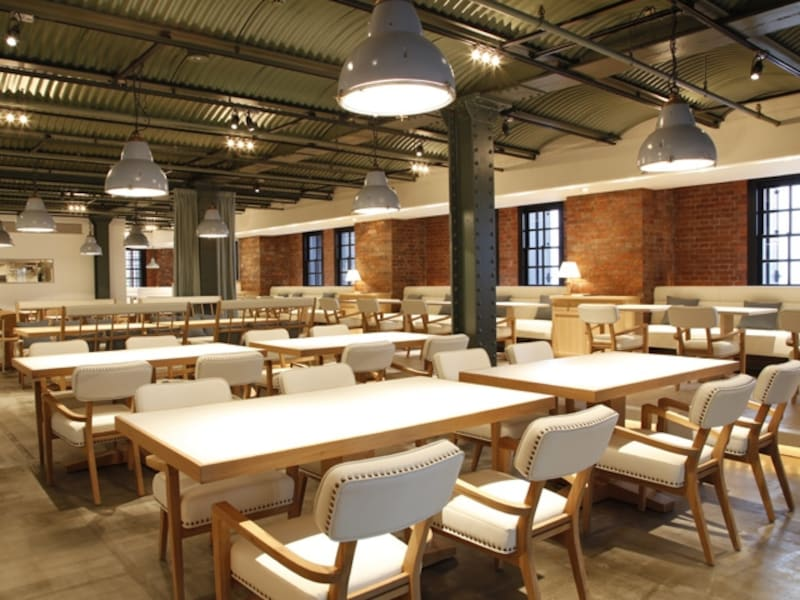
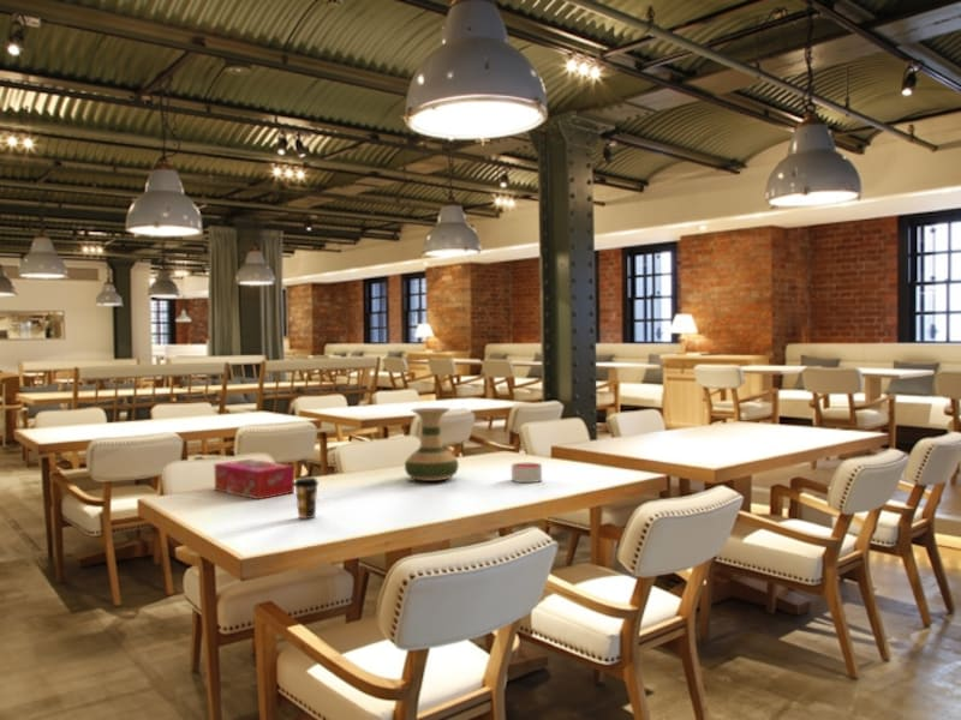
+ tissue box (253, 478)
+ coffee cup (306, 498)
+ candle (526, 472)
+ vase (430, 444)
